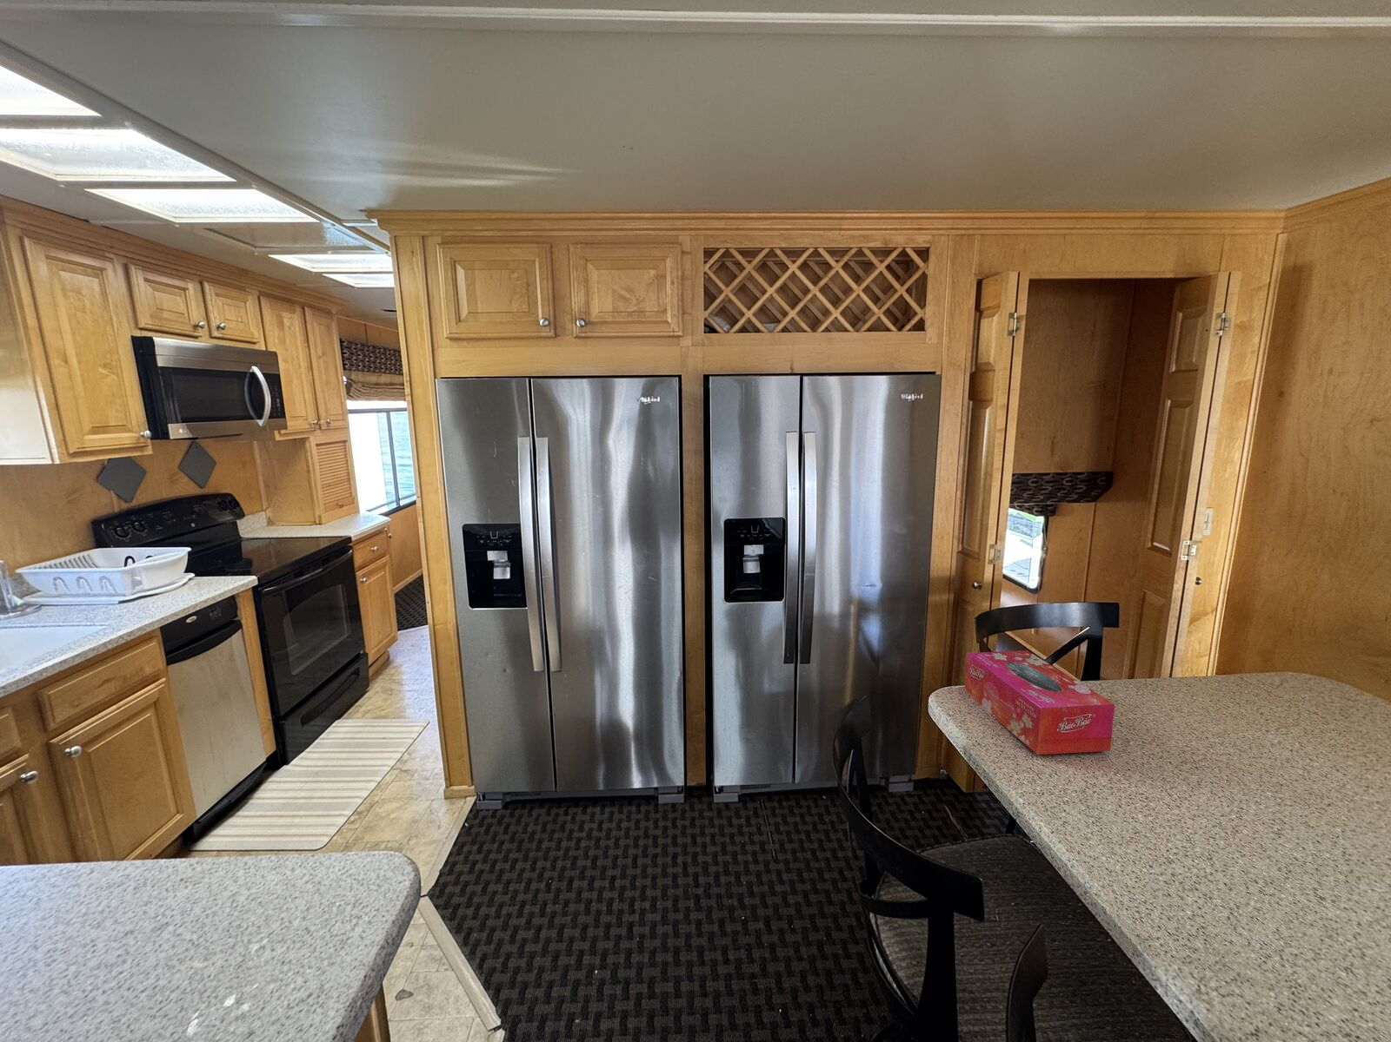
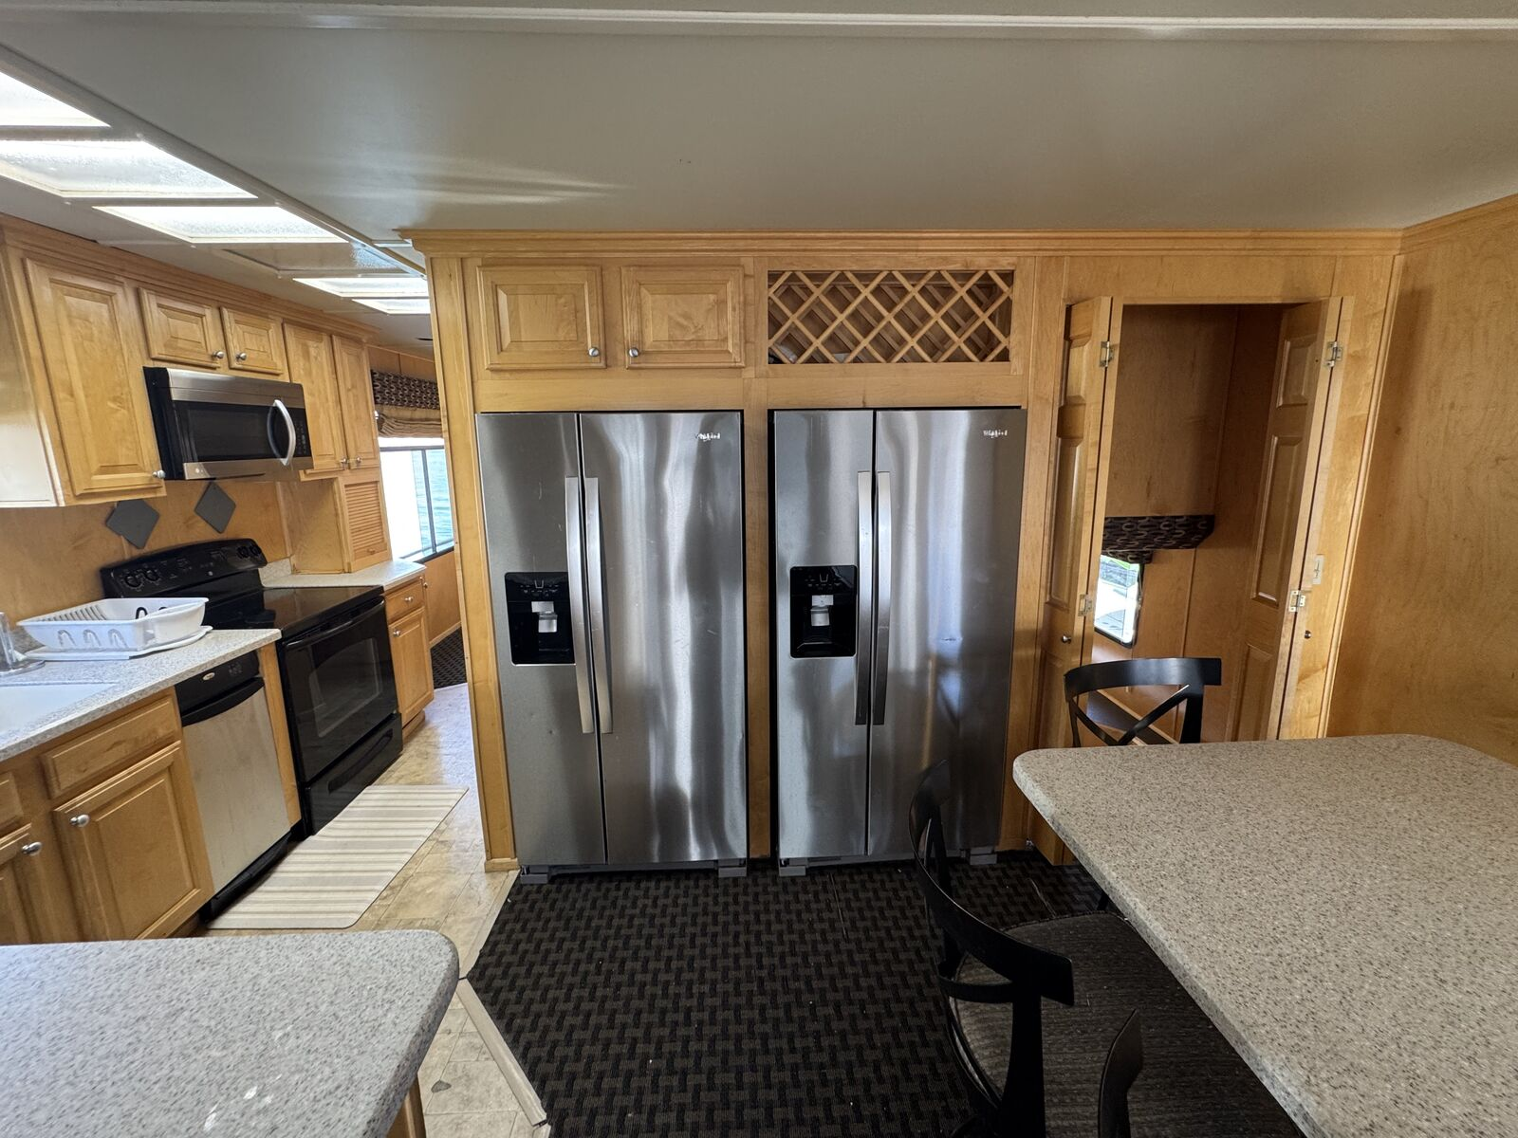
- tissue box (1031, 696)
